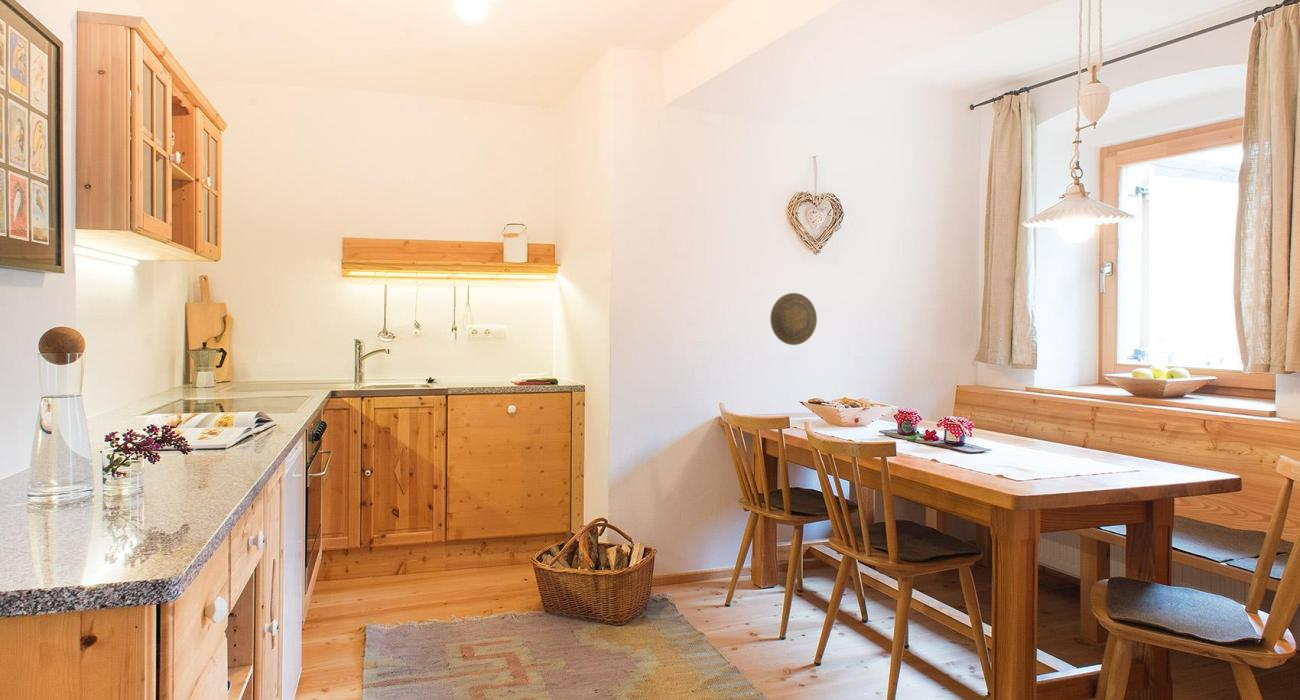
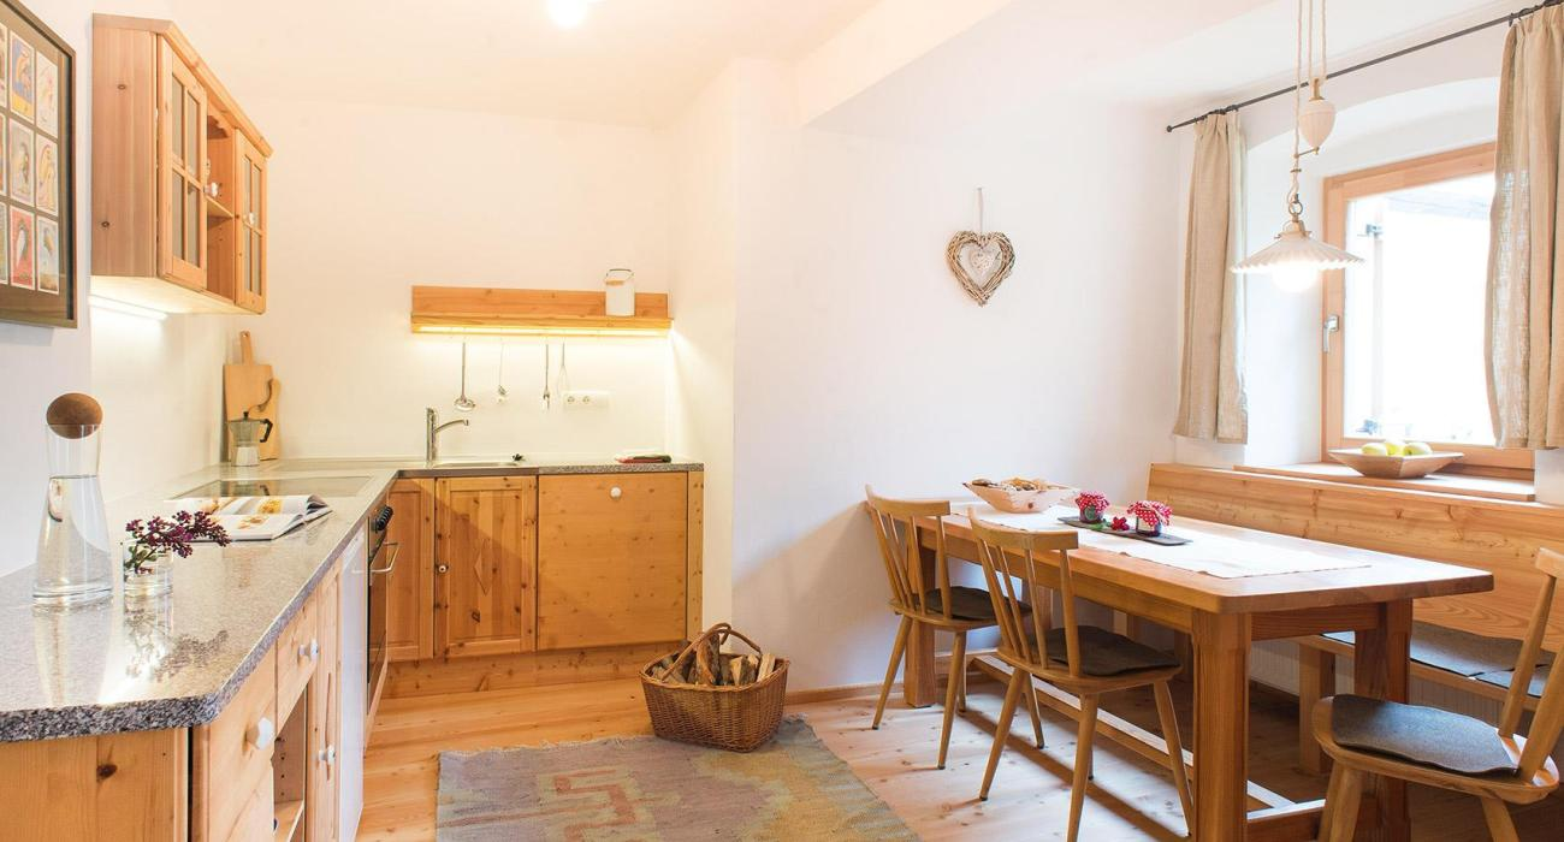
- decorative plate (794, 318)
